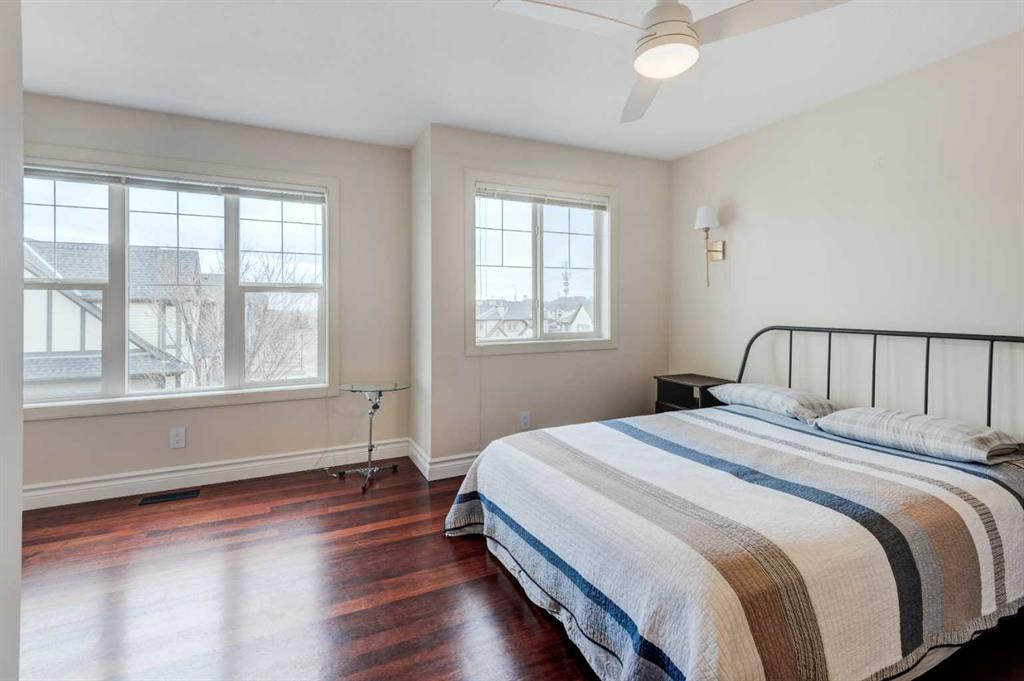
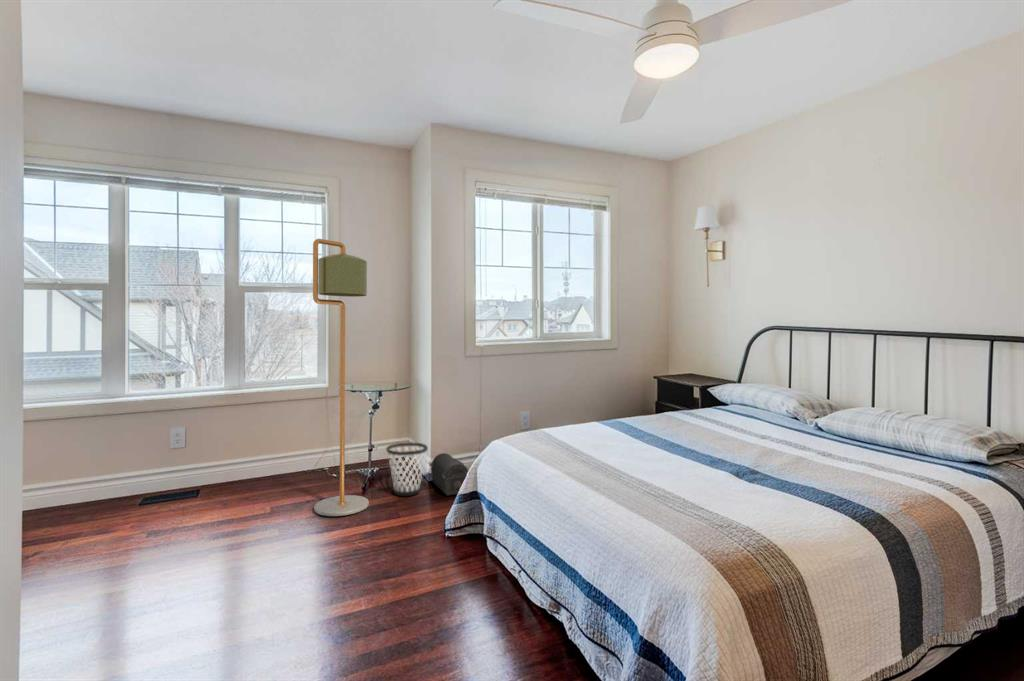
+ floor lamp (340, 375)
+ wastebasket (406, 469)
+ treasure chest (450, 472)
